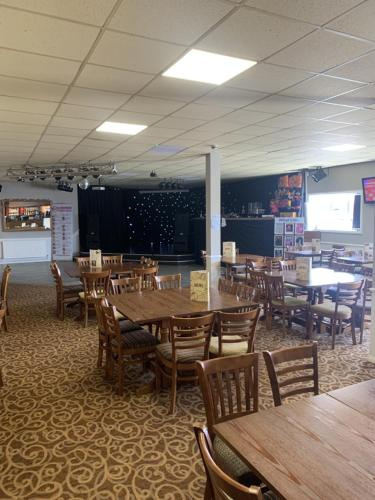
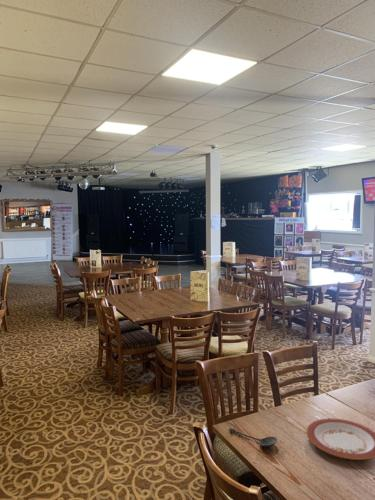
+ spoon (251, 437)
+ plate (343, 439)
